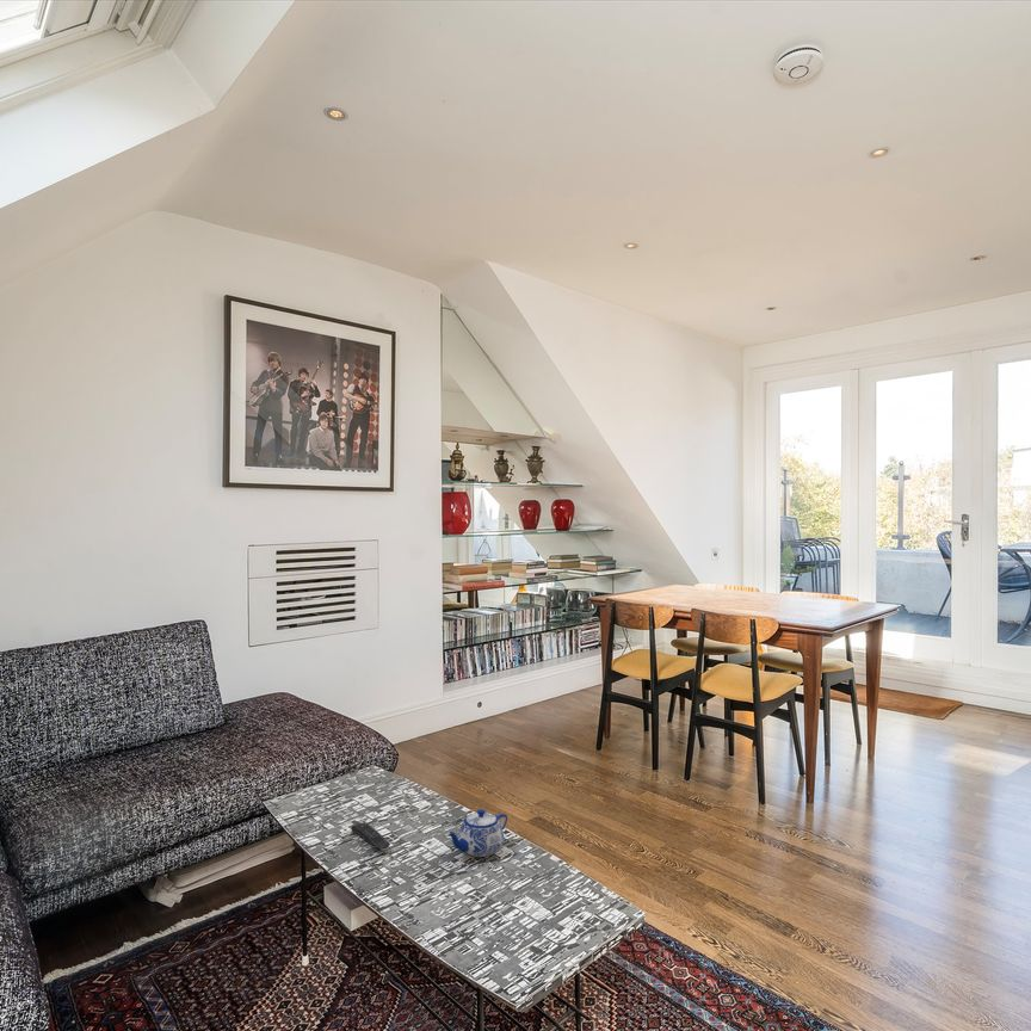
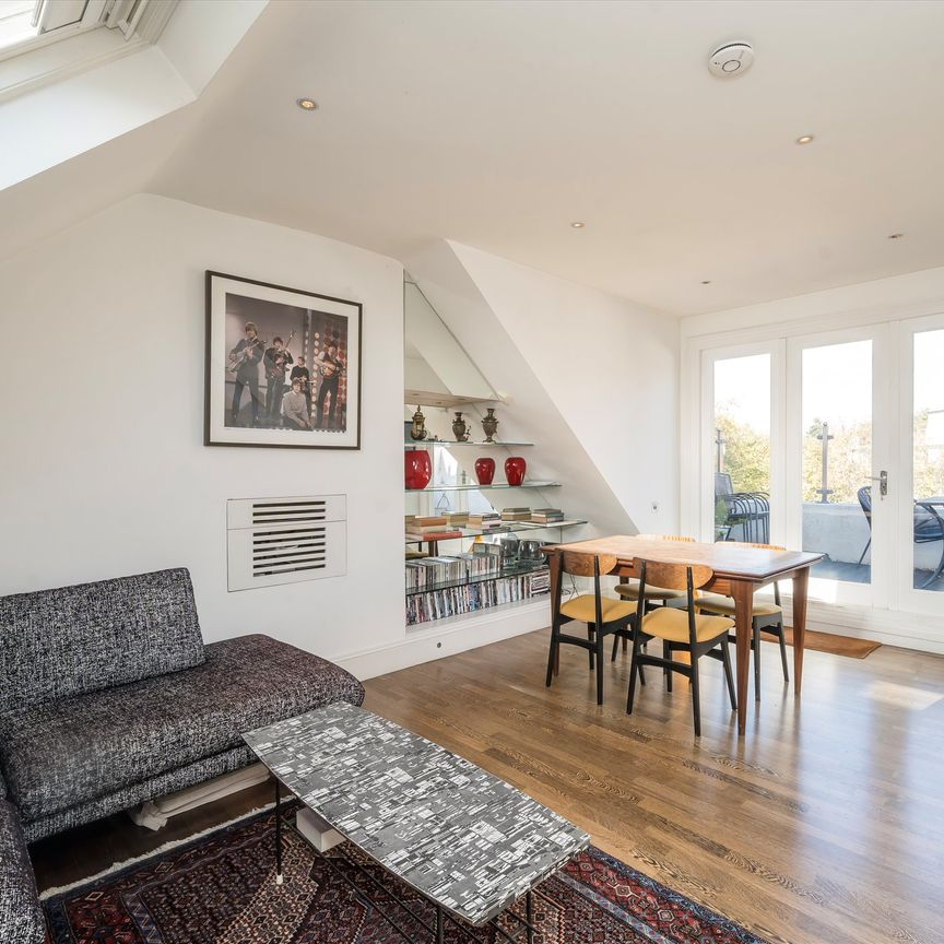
- remote control (371, 836)
- teapot (477, 831)
